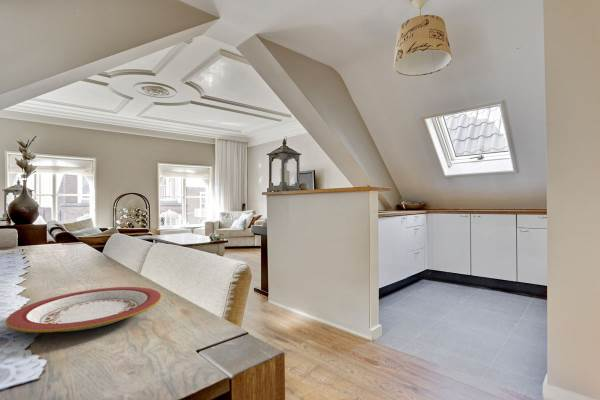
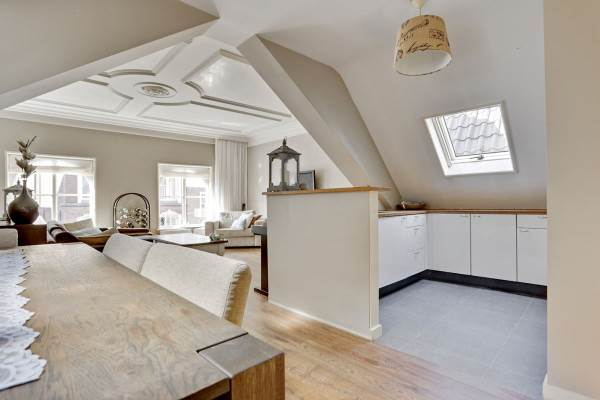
- plate (92, 309)
